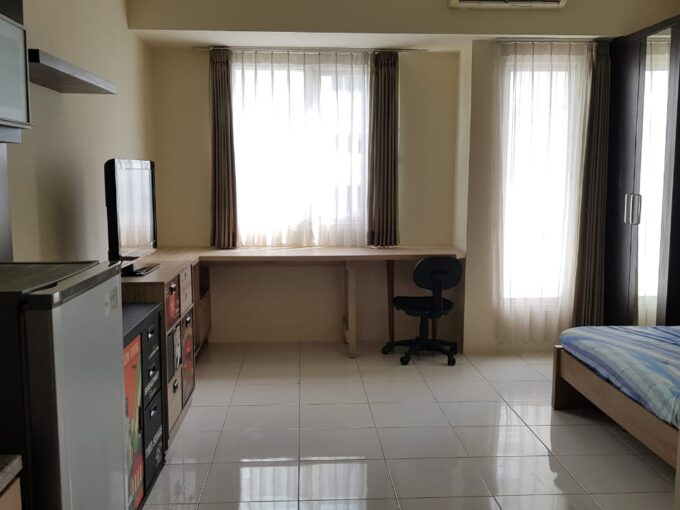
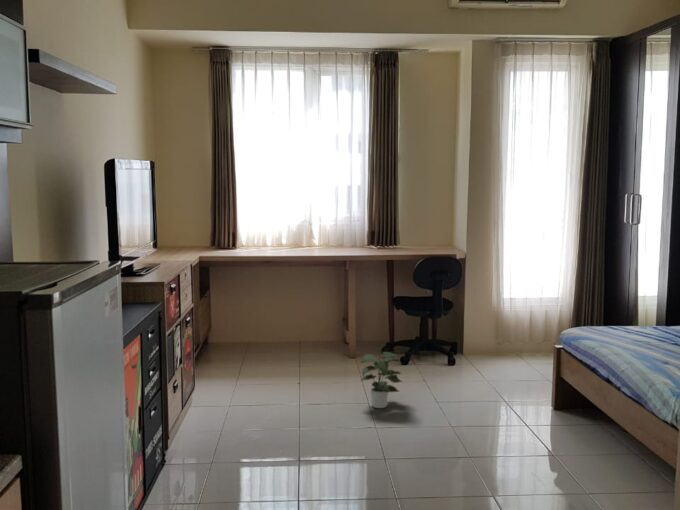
+ potted plant (380, 378)
